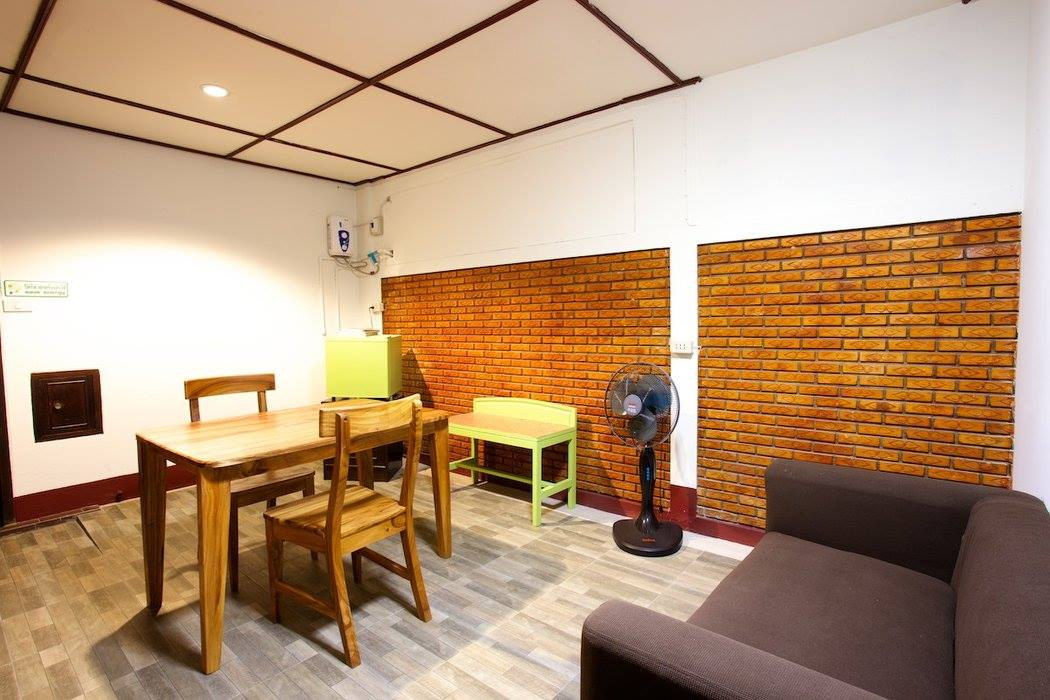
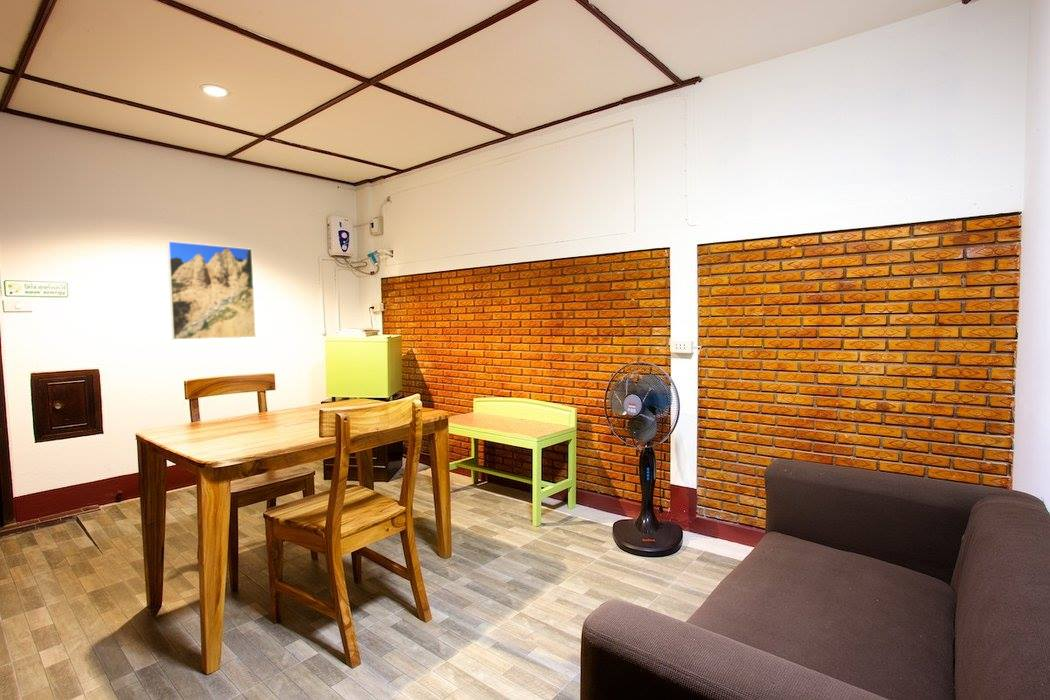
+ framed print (213, 291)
